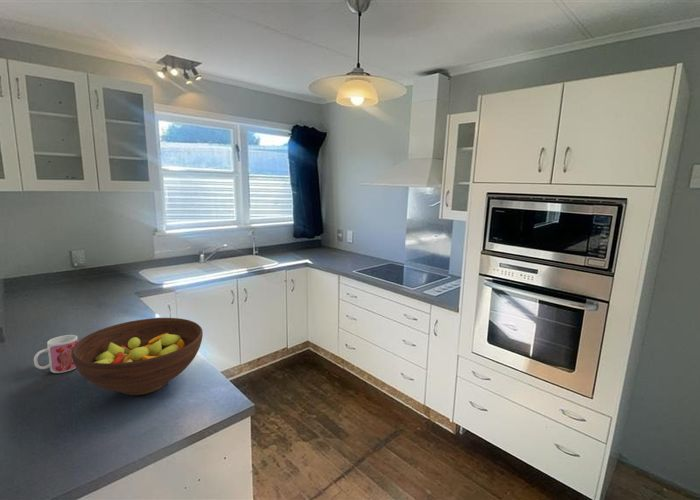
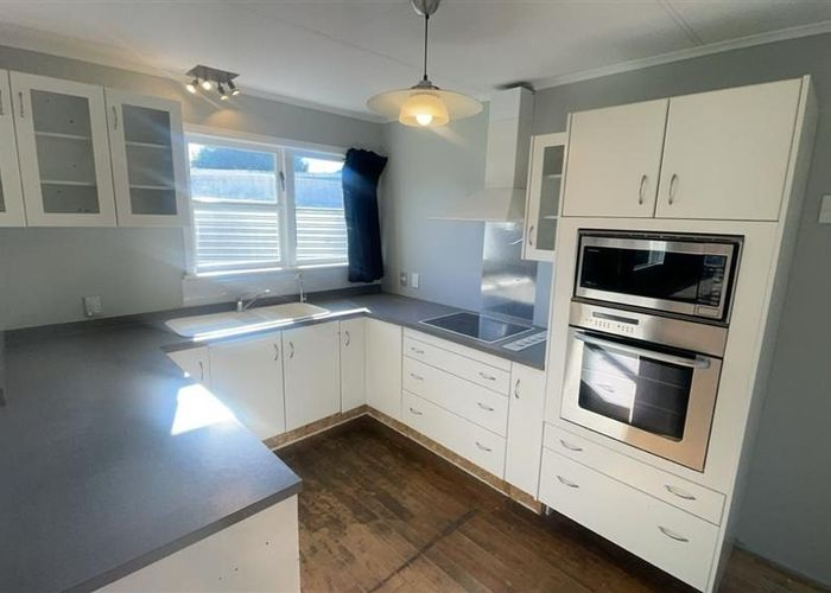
- fruit bowl (143, 361)
- mug (56, 355)
